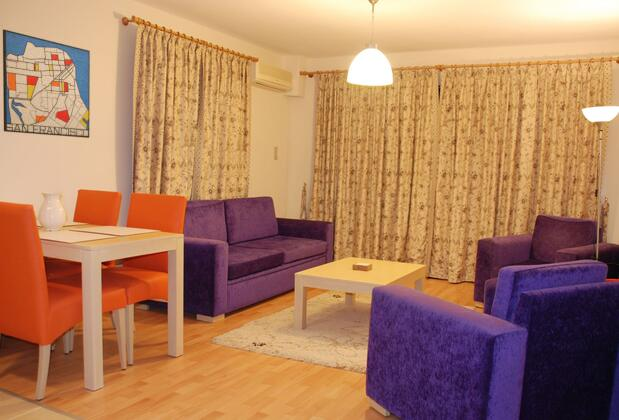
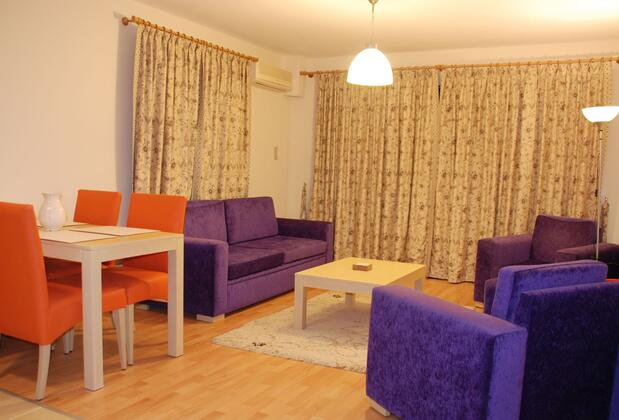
- wall art (49, 88)
